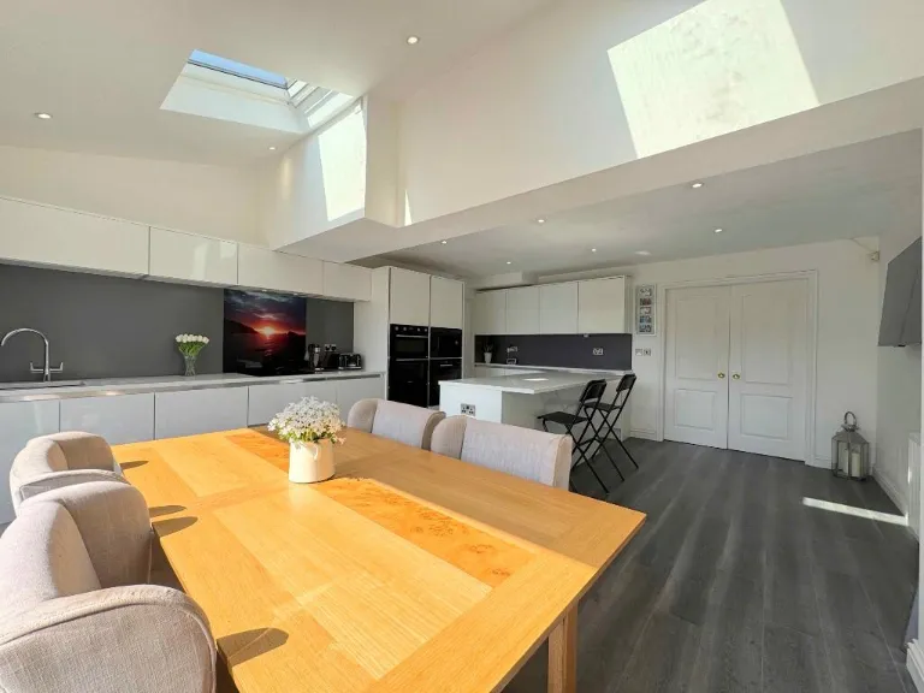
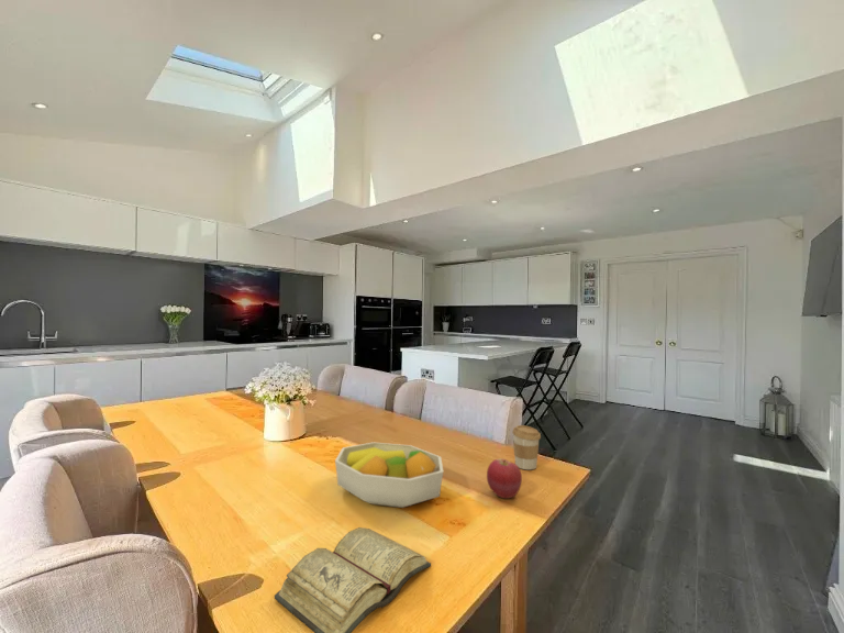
+ diary (357, 567)
+ apple (503, 477)
+ fruit bowl (388, 467)
+ coffee cup (525, 446)
